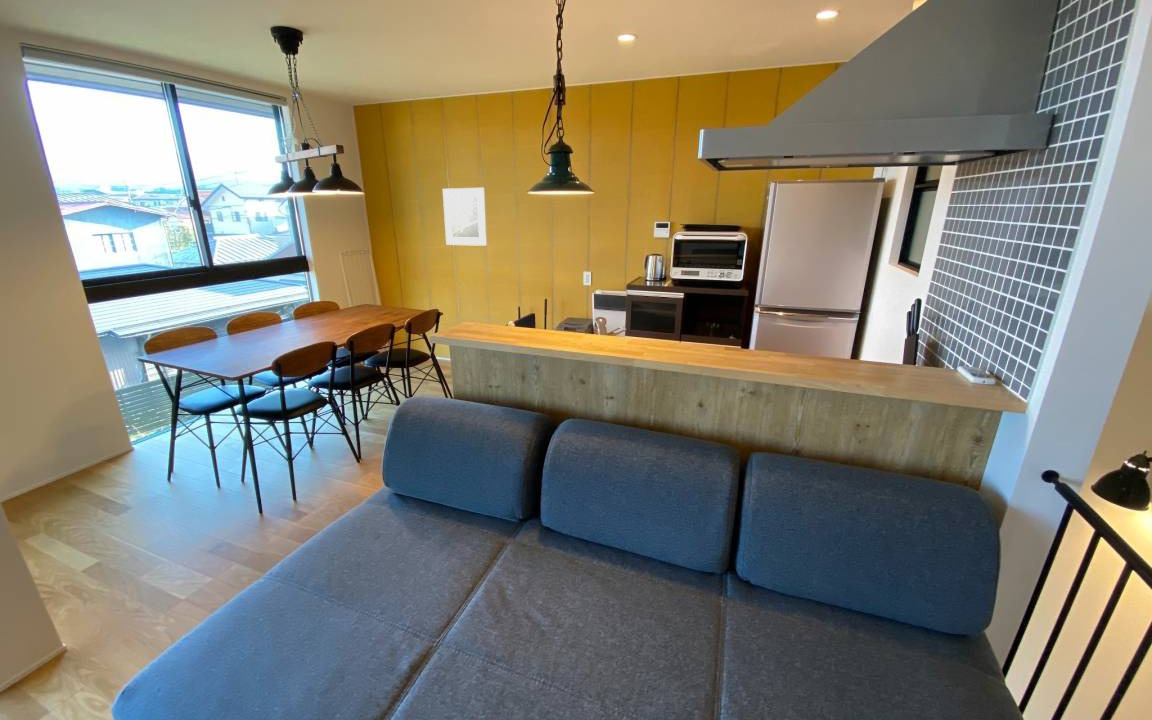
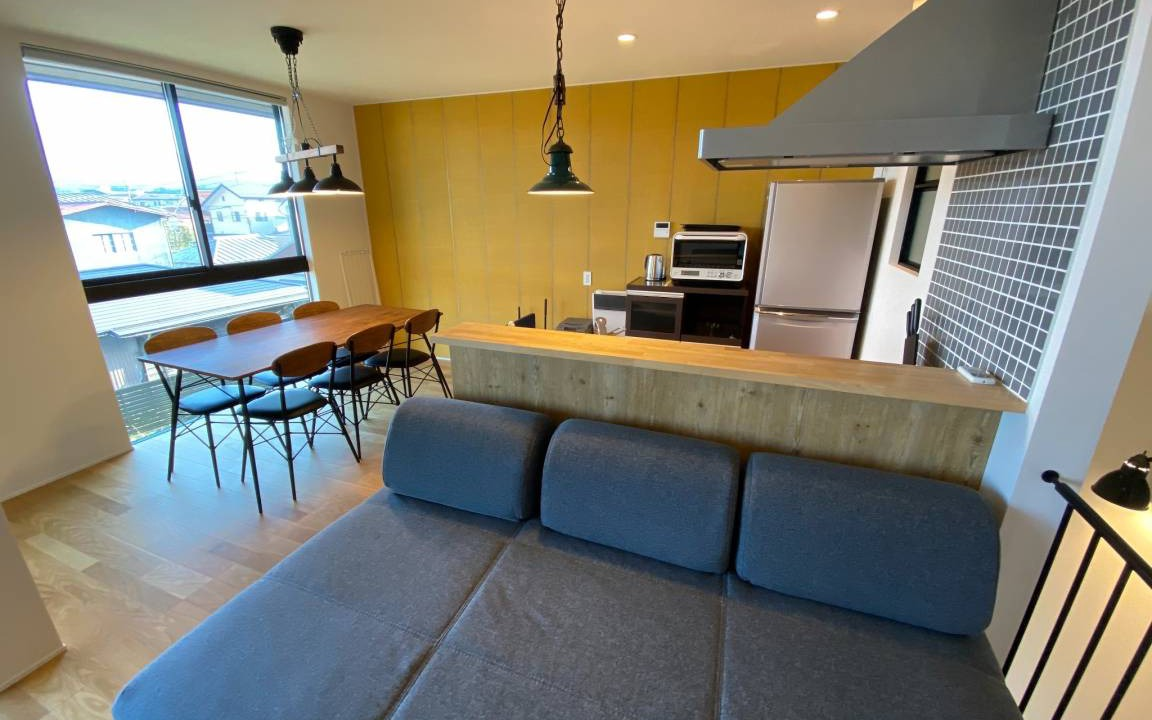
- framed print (464, 217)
